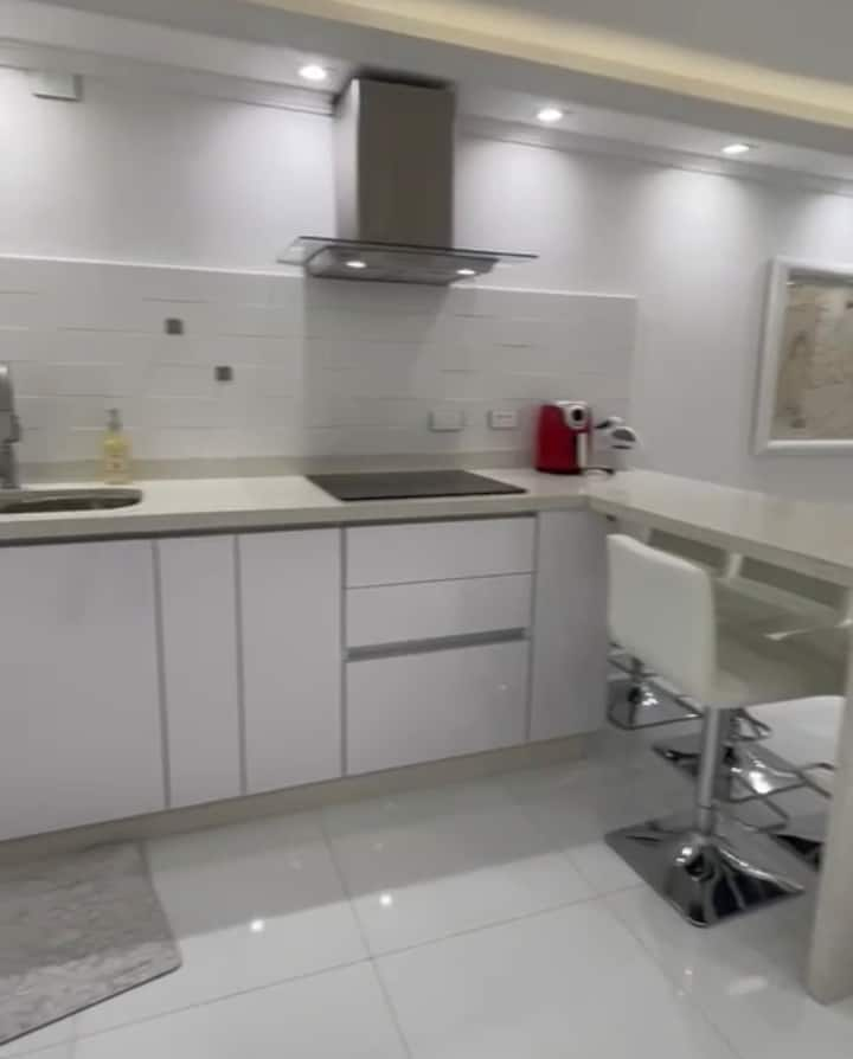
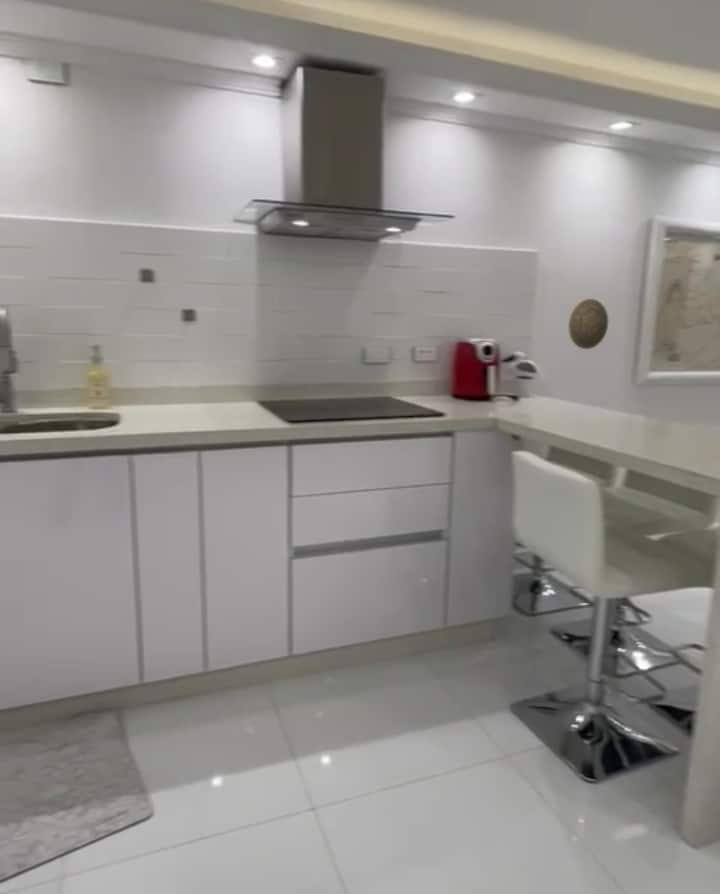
+ decorative plate (589, 324)
